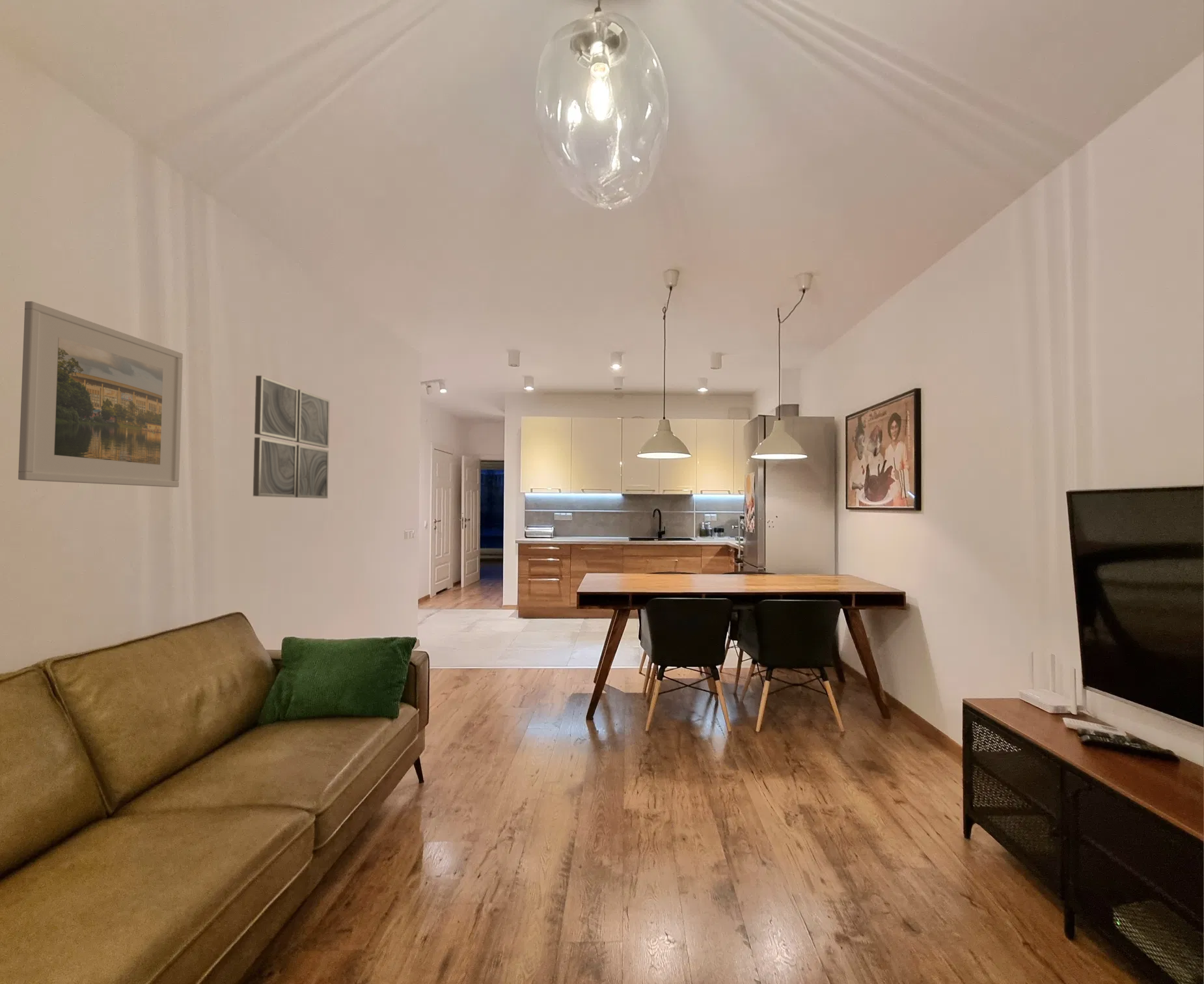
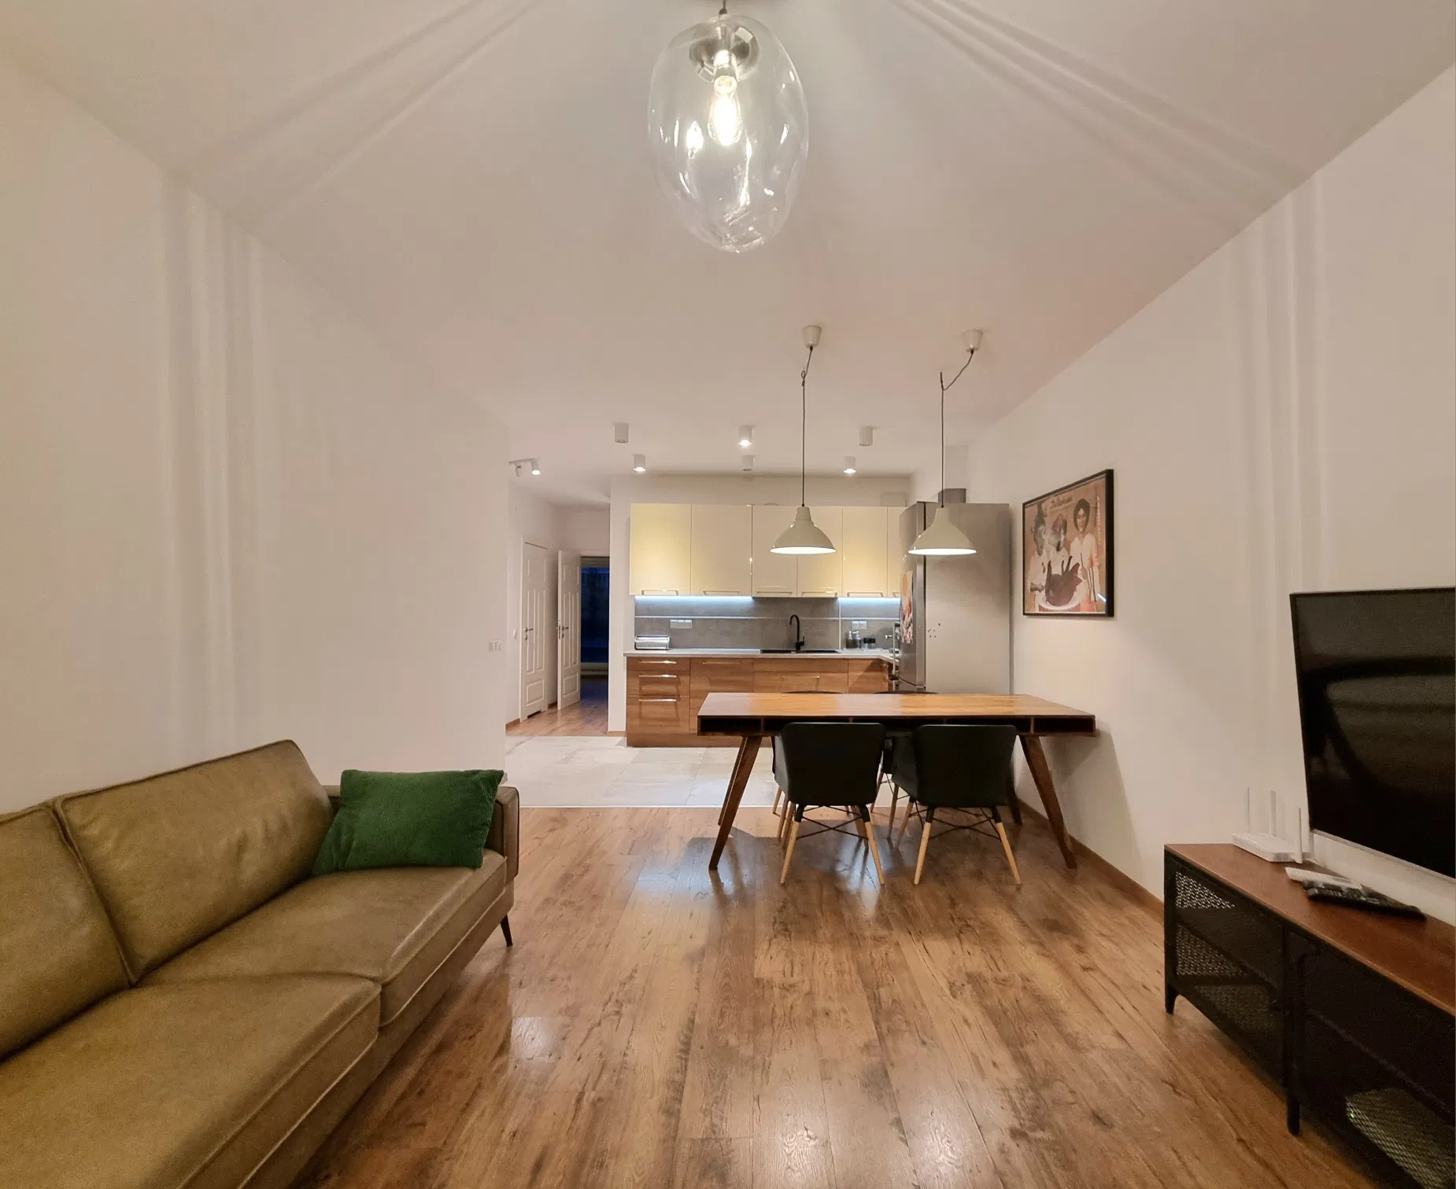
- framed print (113, 407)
- wall art (295, 444)
